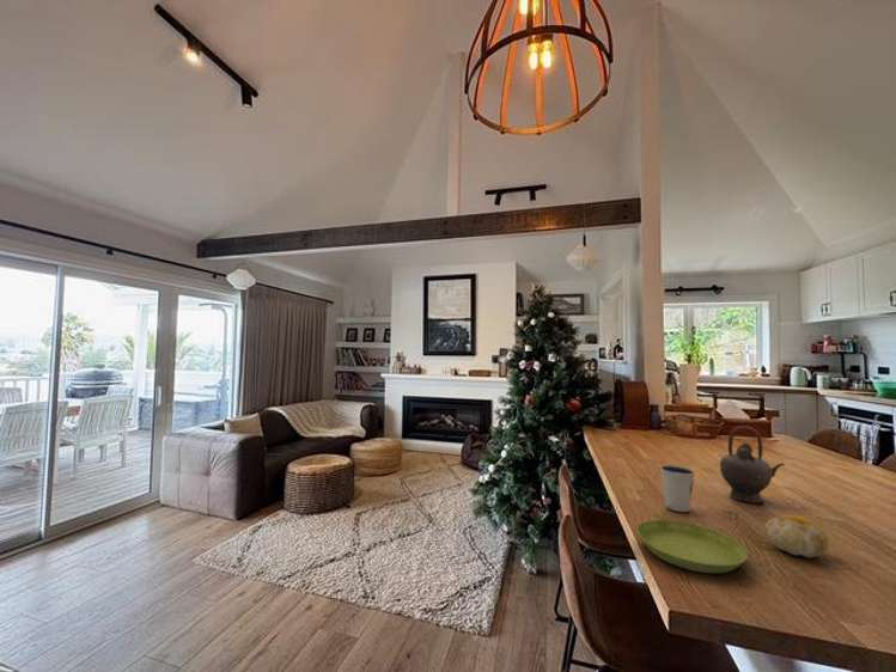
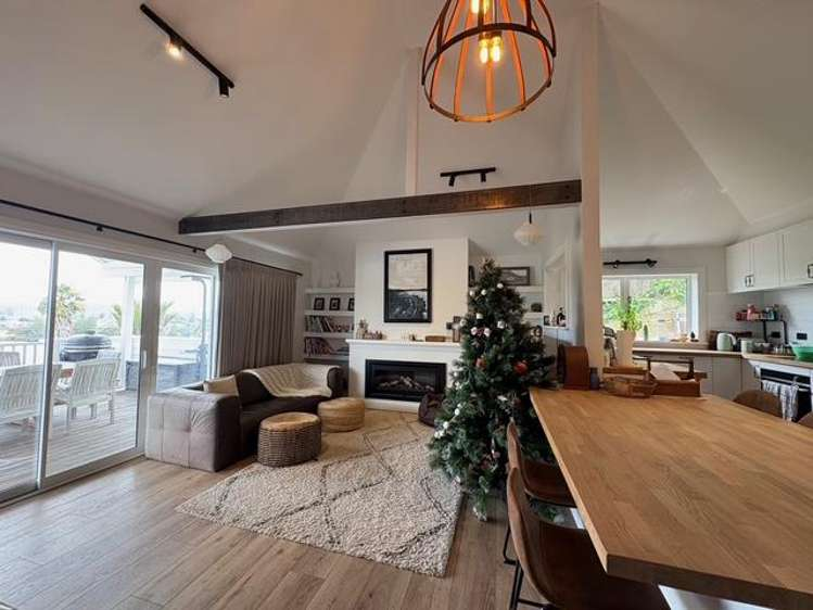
- dixie cup (677, 488)
- teapot (750, 463)
- fruit (796, 534)
- saucer (688, 546)
